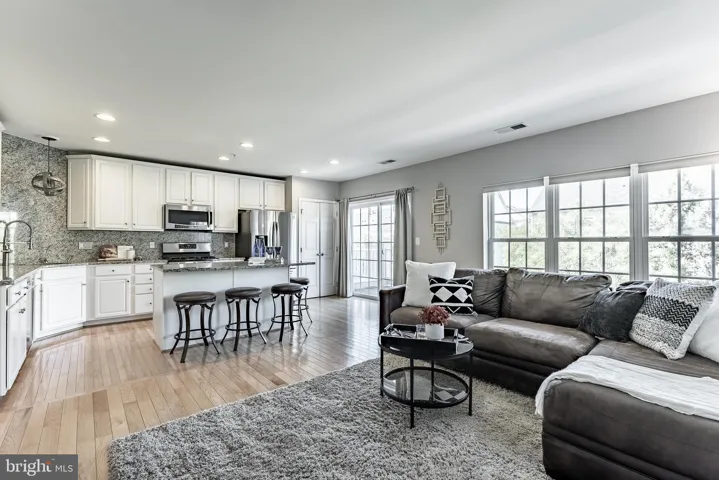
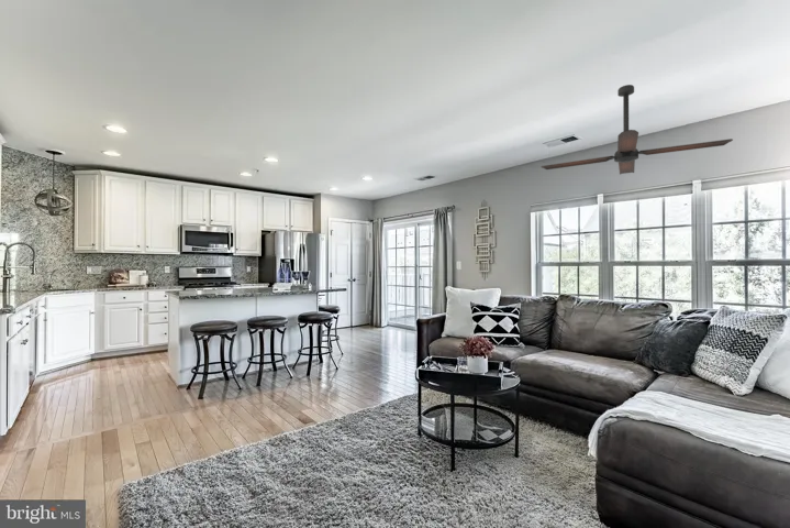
+ ceiling fan (625, 124)
